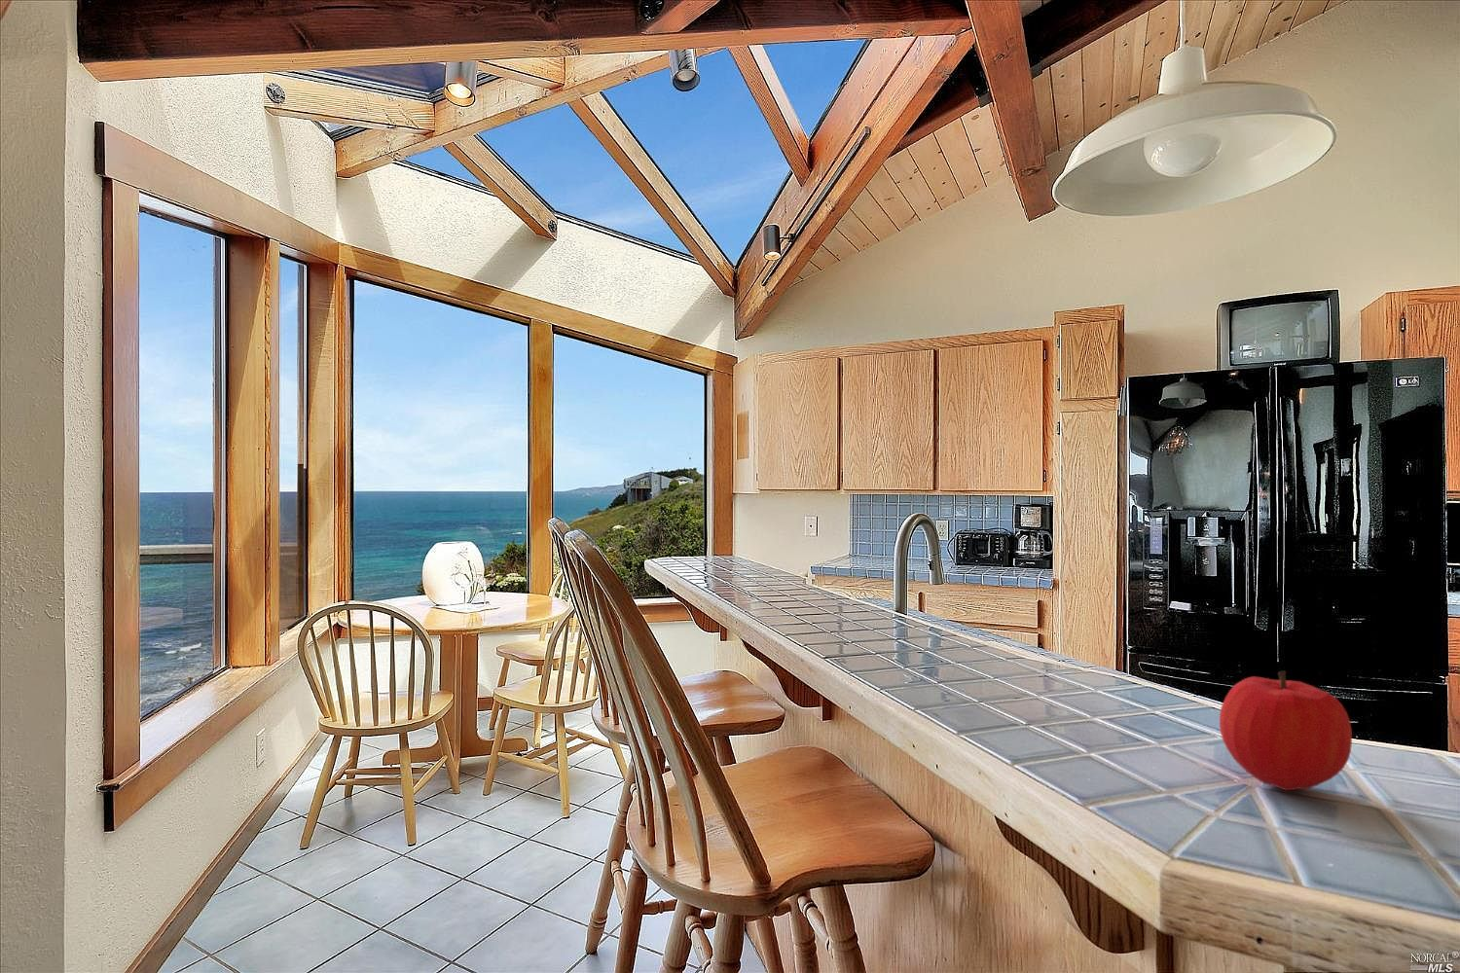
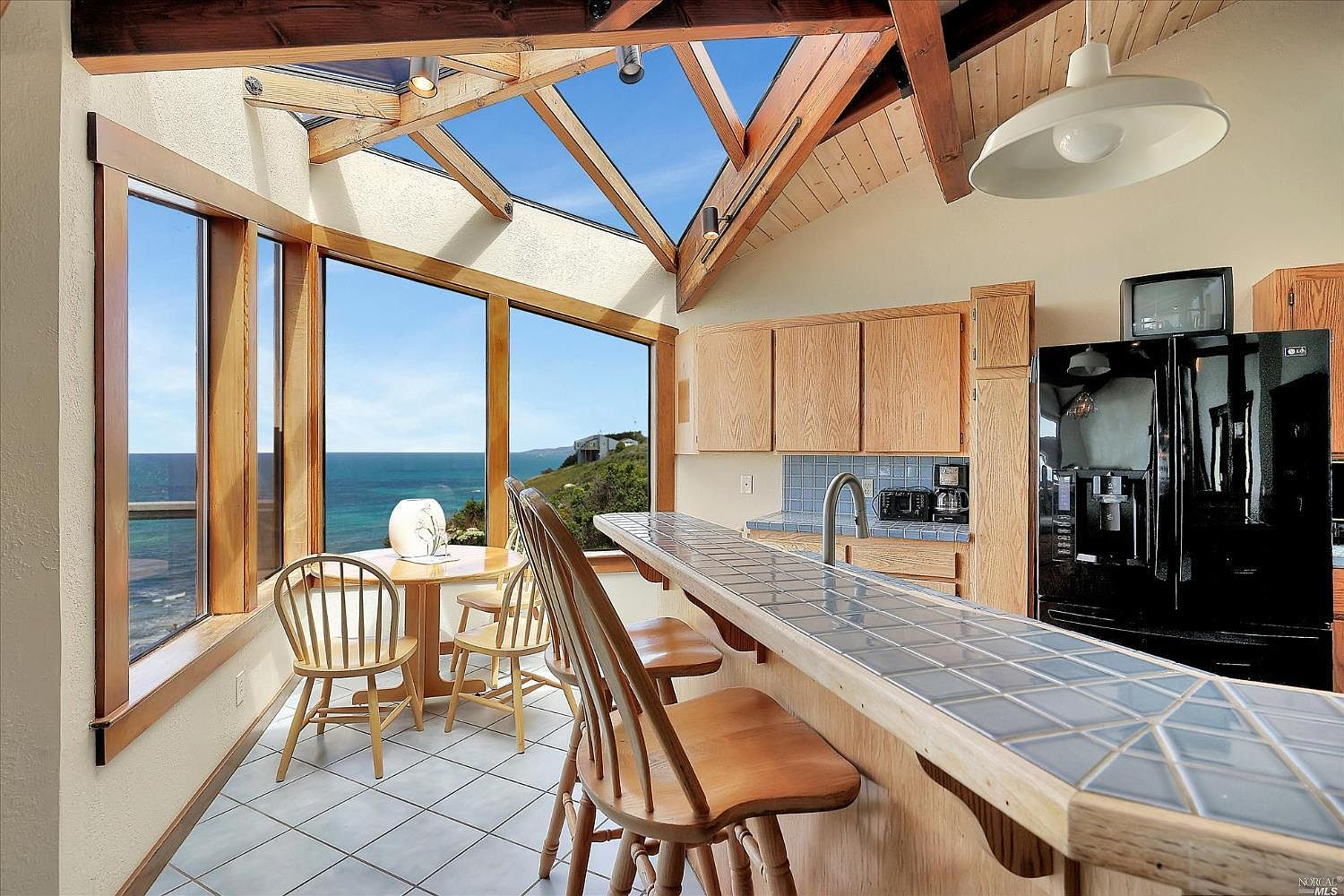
- fruit (1284, 728)
